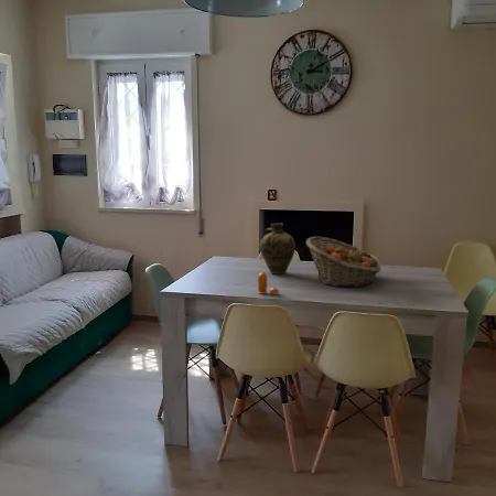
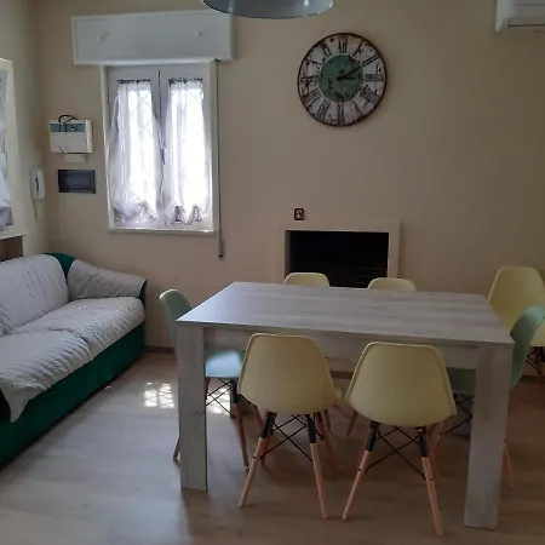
- jug (277, 248)
- fruit basket (343, 260)
- pepper shaker (266, 282)
